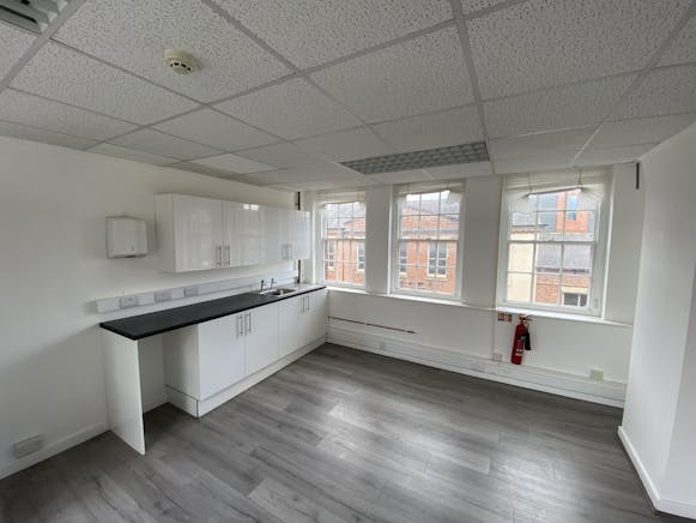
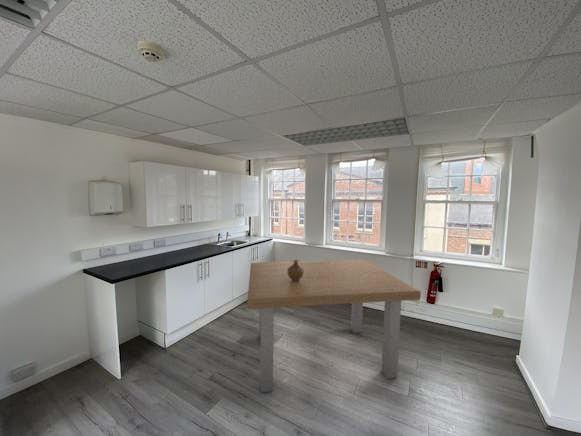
+ dining table (320, 304)
+ ceramic jug (295, 270)
